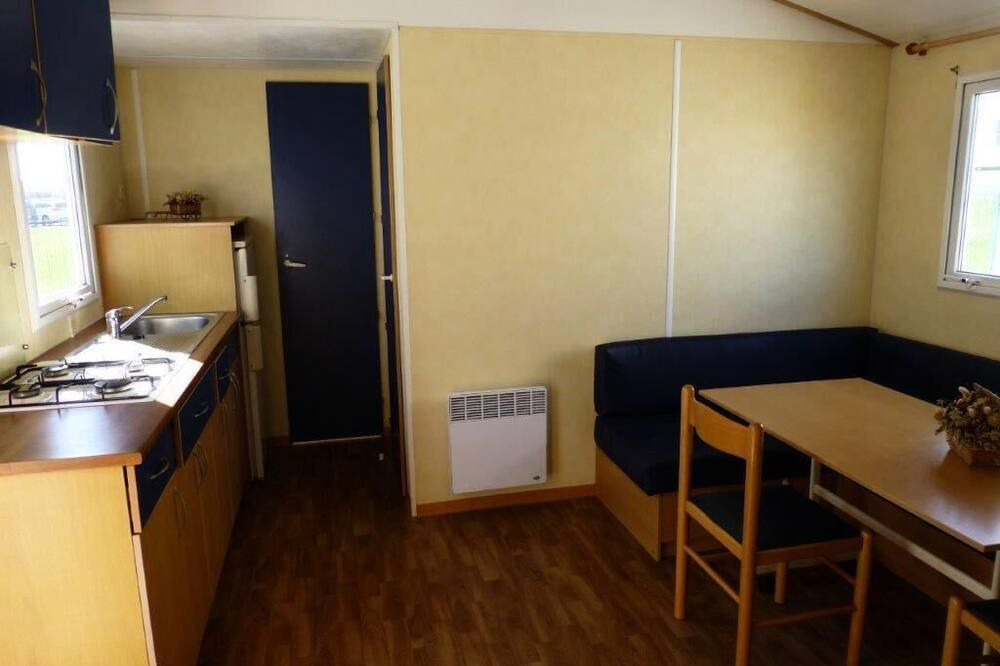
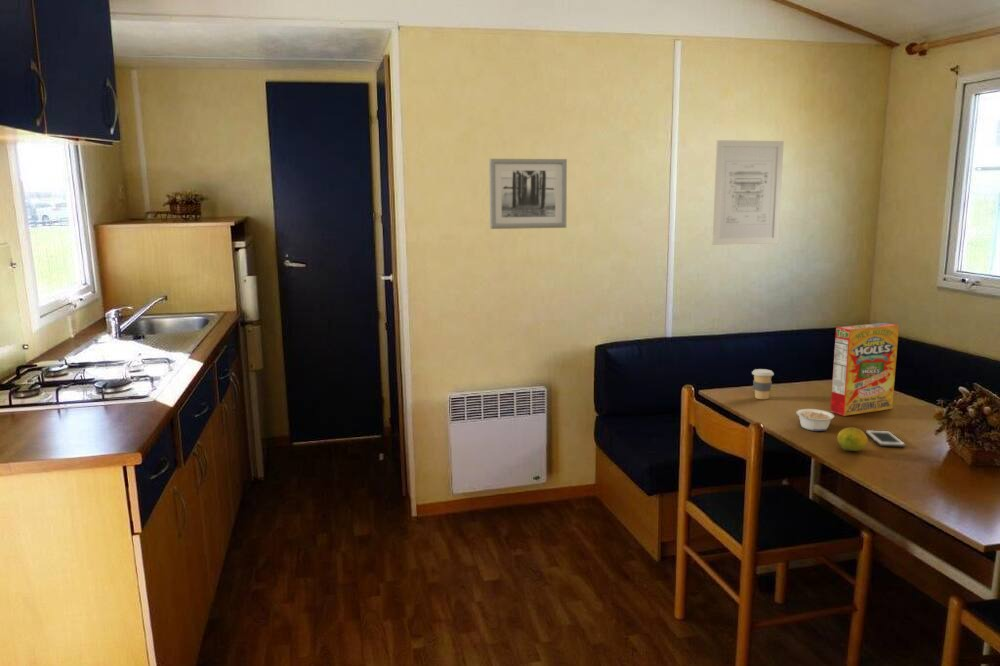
+ wall art (528, 193)
+ legume (815, 419)
+ fruit (852, 439)
+ cereal box (864, 368)
+ wall art (748, 193)
+ coffee cup (762, 384)
+ cell phone (884, 438)
